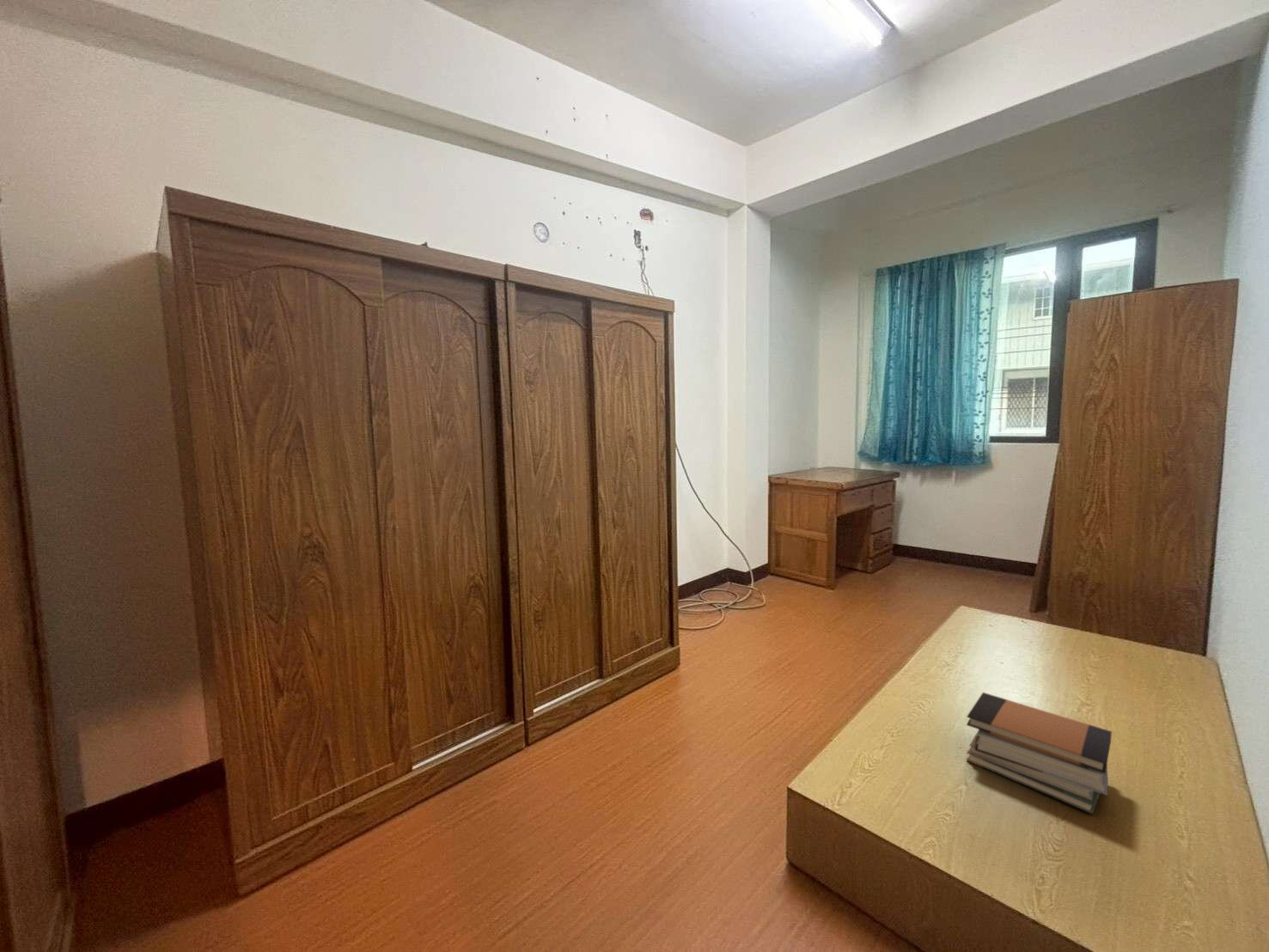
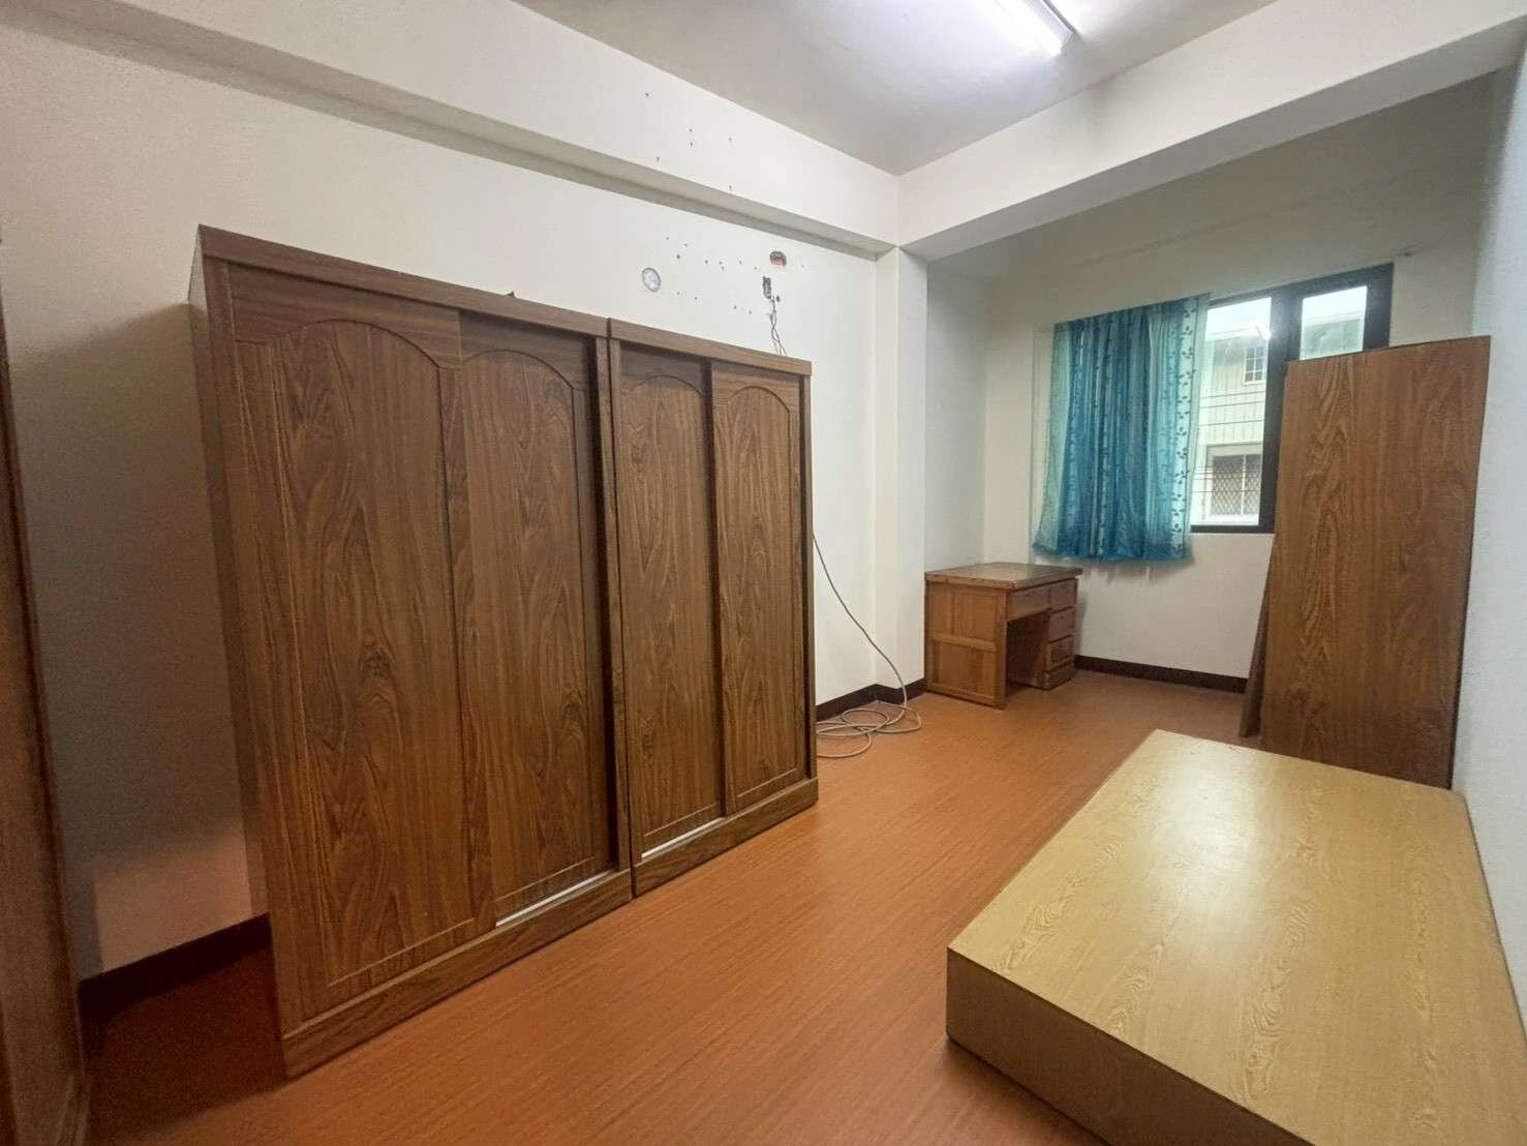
- book stack (1036, 748)
